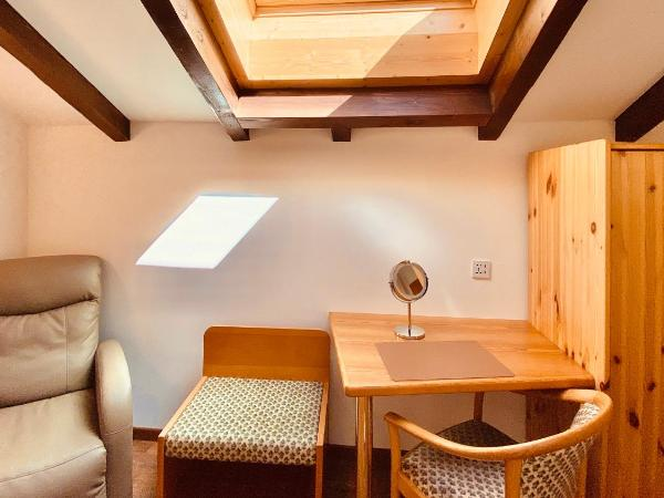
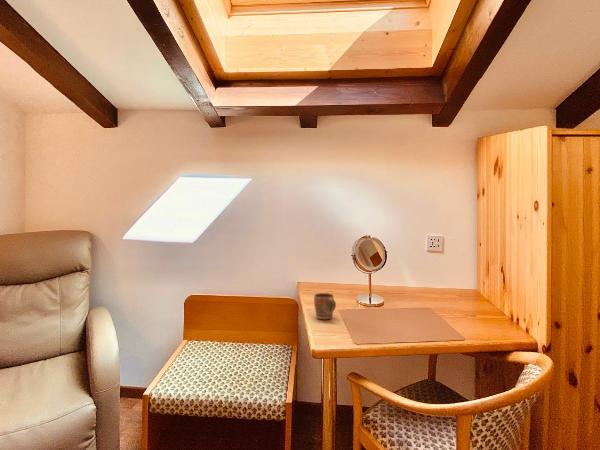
+ mug (324, 306)
